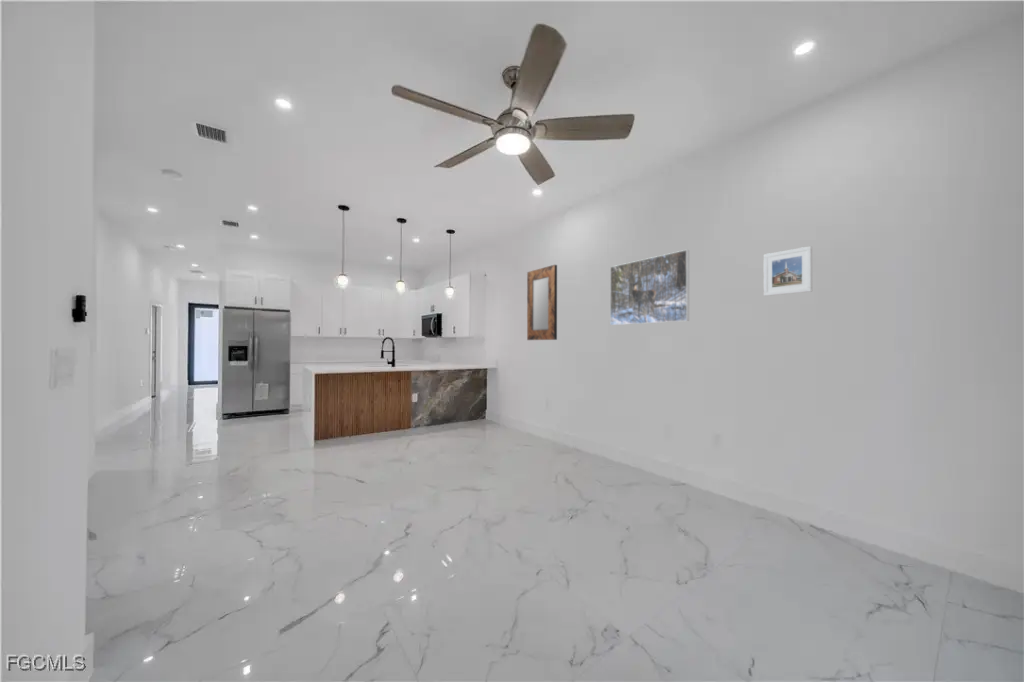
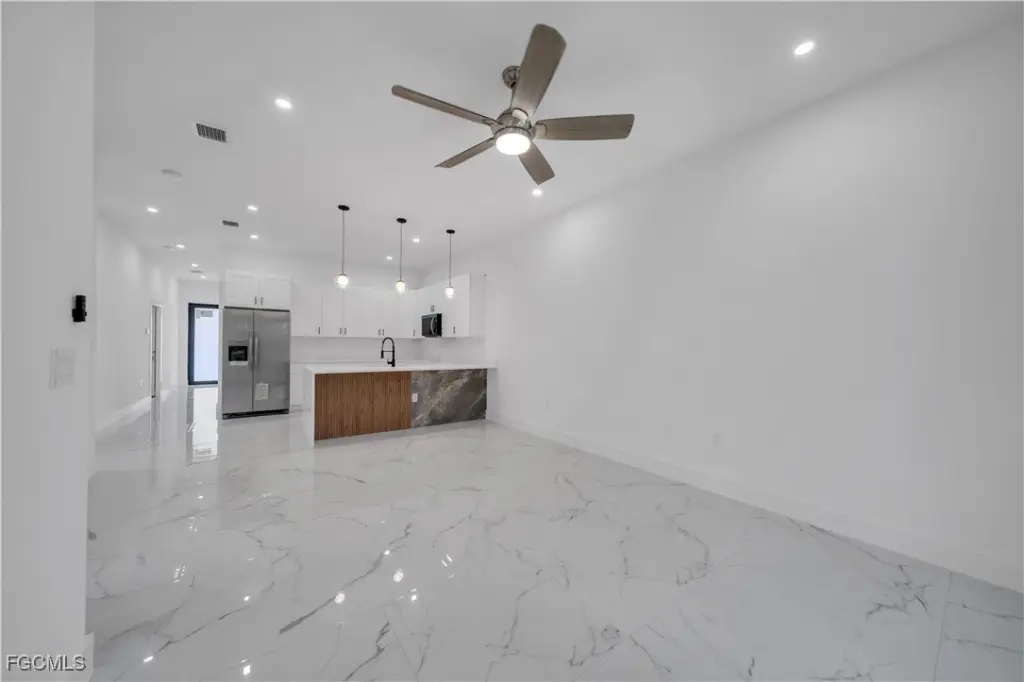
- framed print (786, 272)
- home mirror (541, 304)
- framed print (645, 291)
